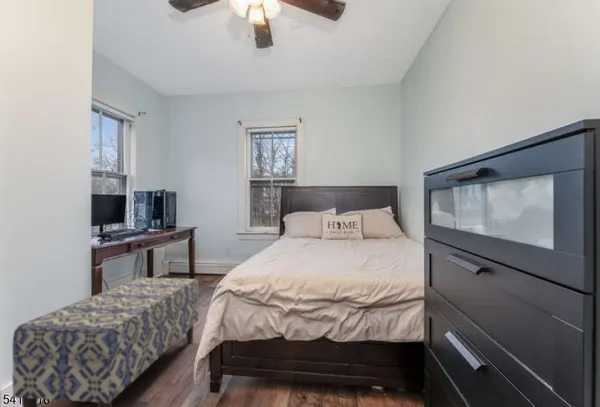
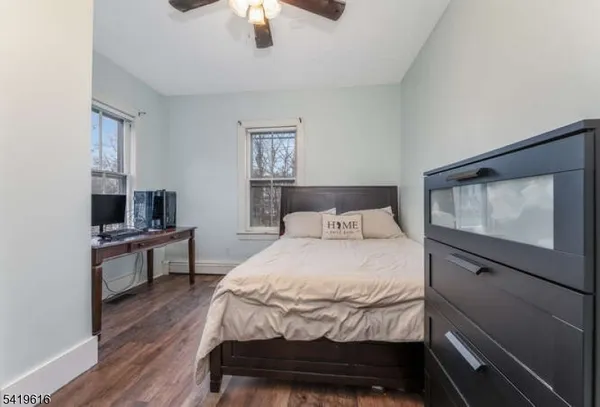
- bench (128, 335)
